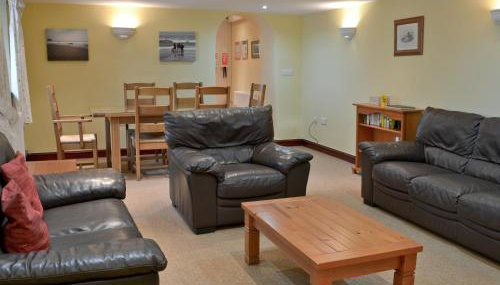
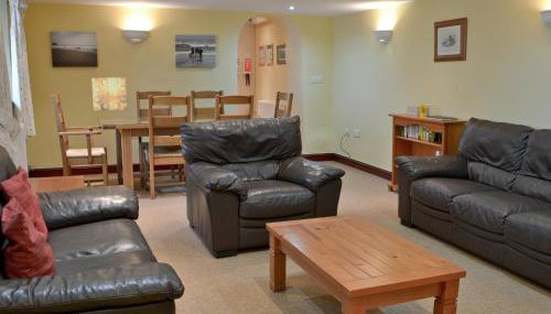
+ wall art (109, 94)
